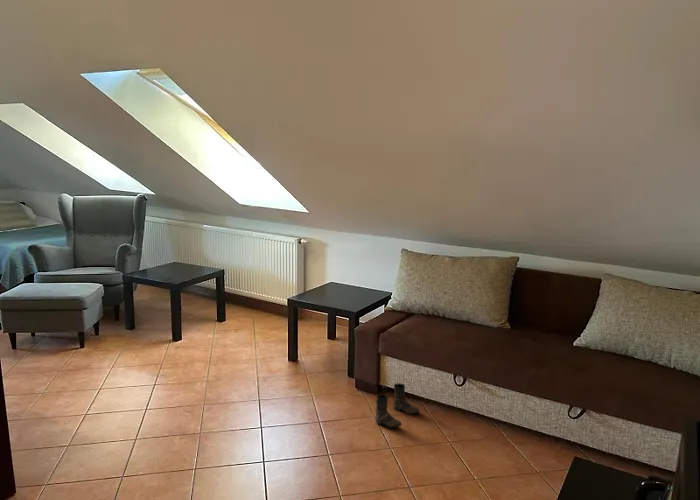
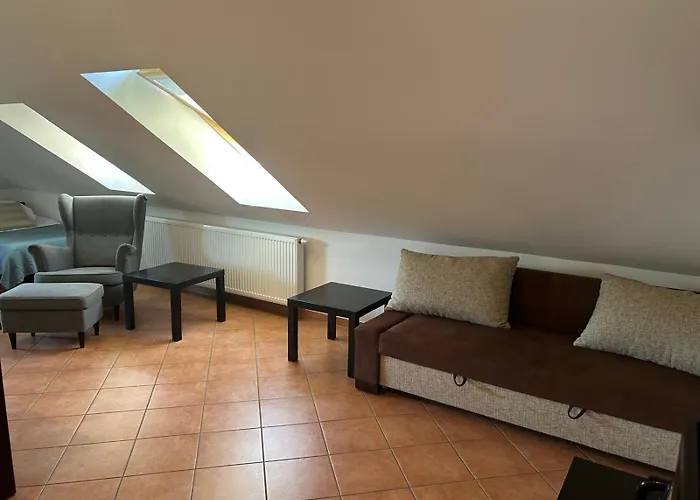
- boots (397, 405)
